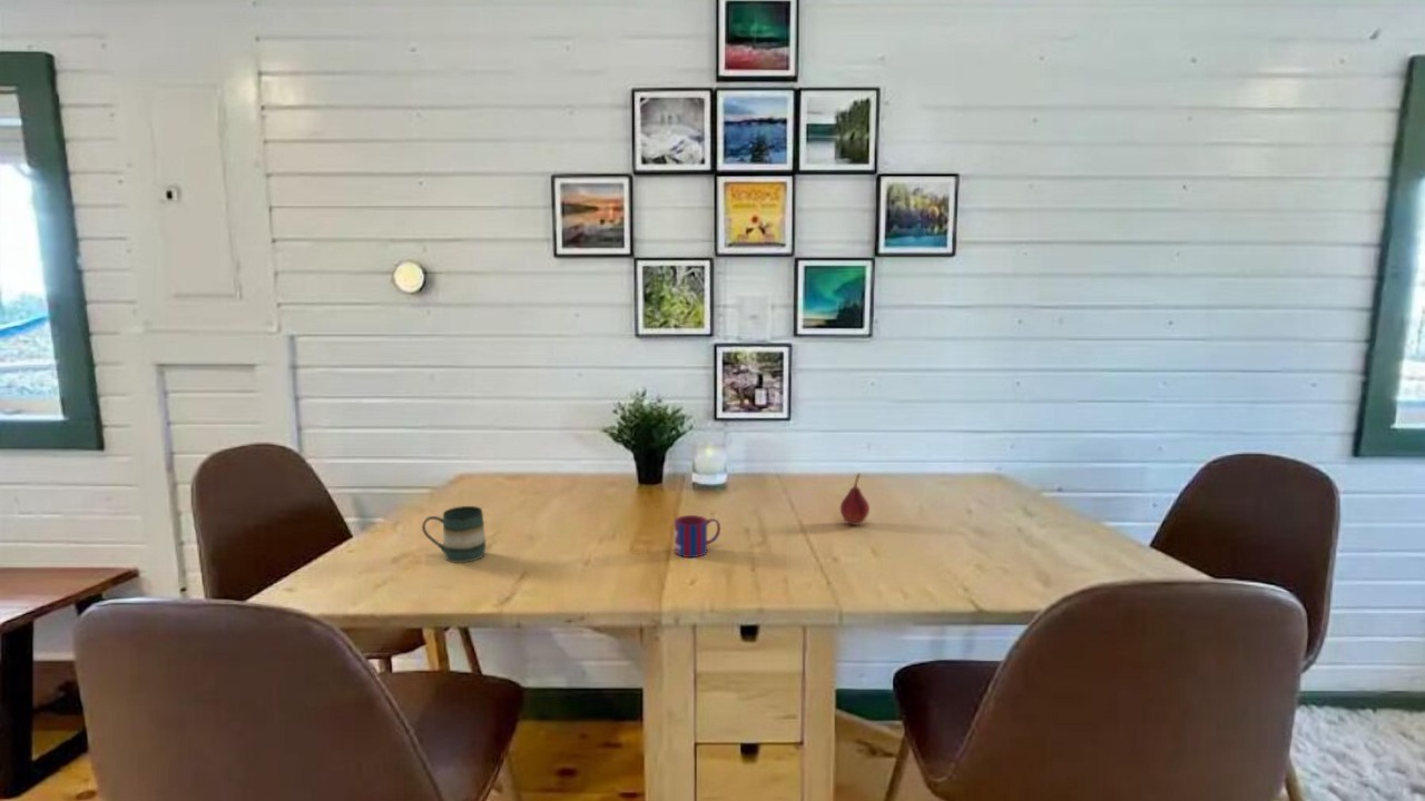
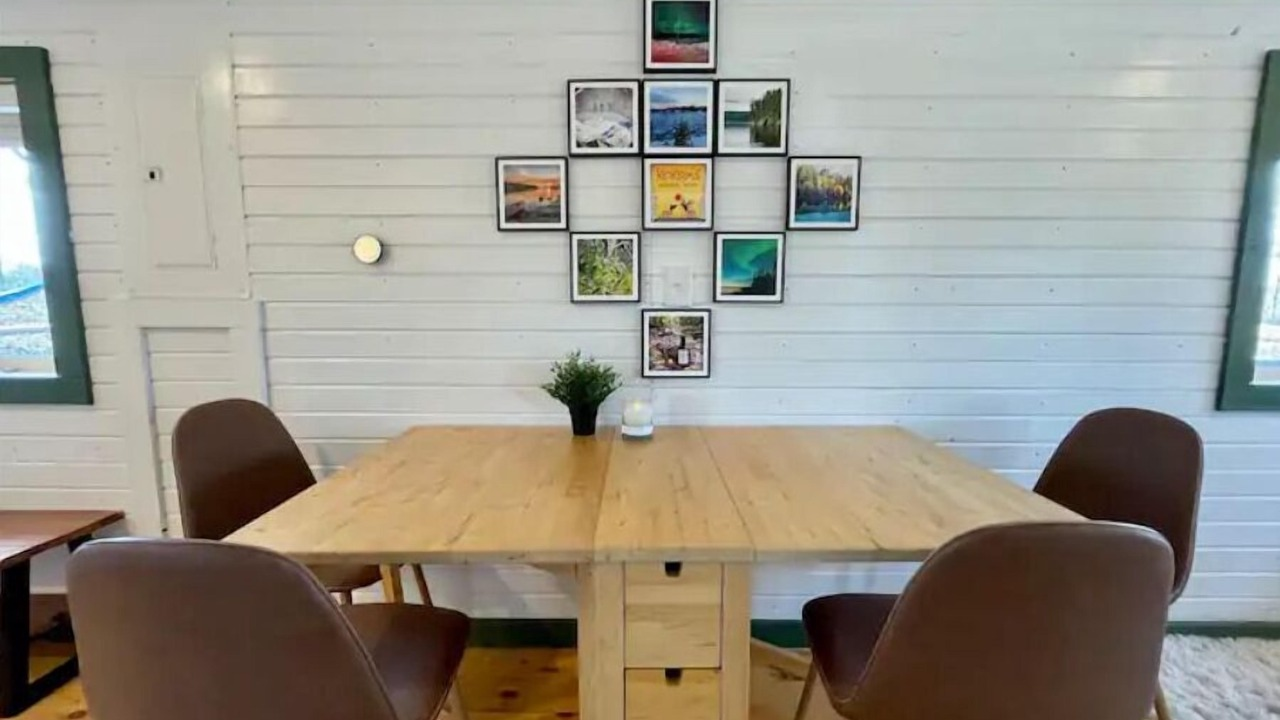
- fruit (855, 498)
- mug (698, 535)
- mug (454, 534)
